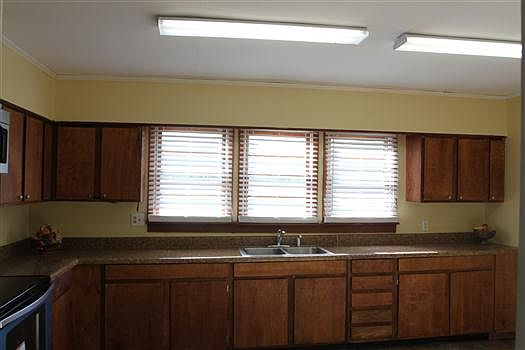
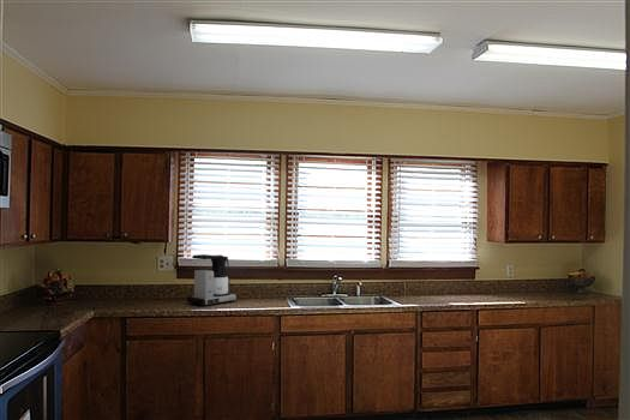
+ coffee maker (212, 278)
